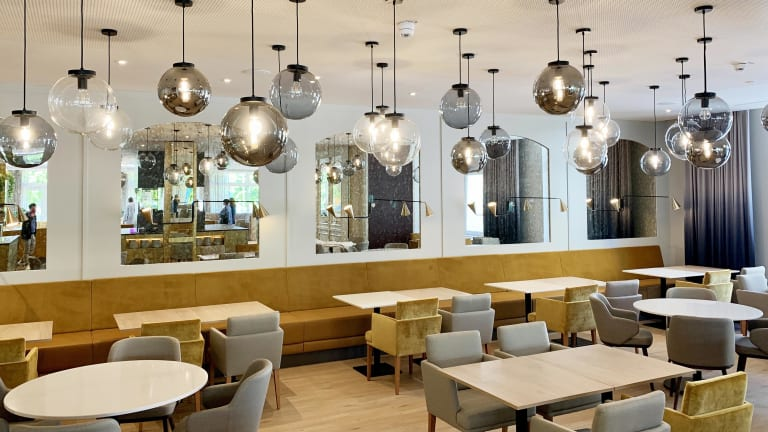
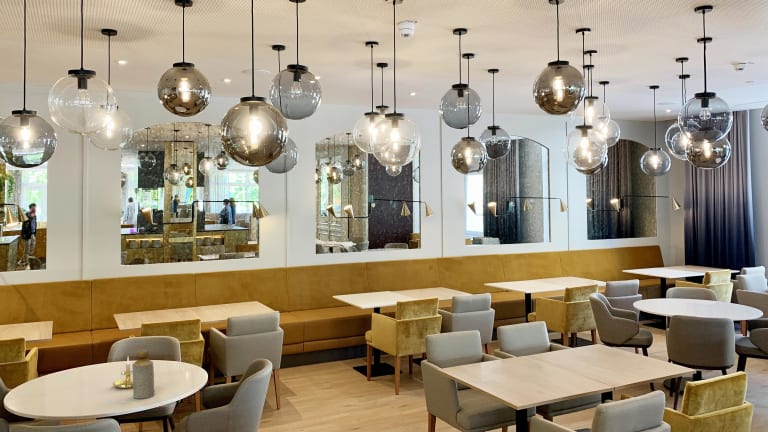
+ candle holder (130, 371)
+ bottle (143, 373)
